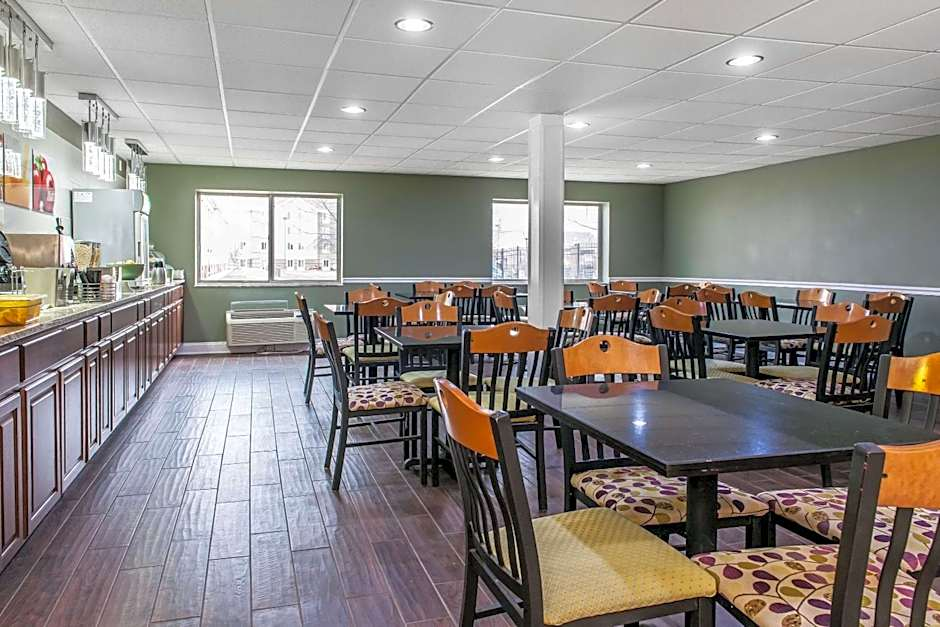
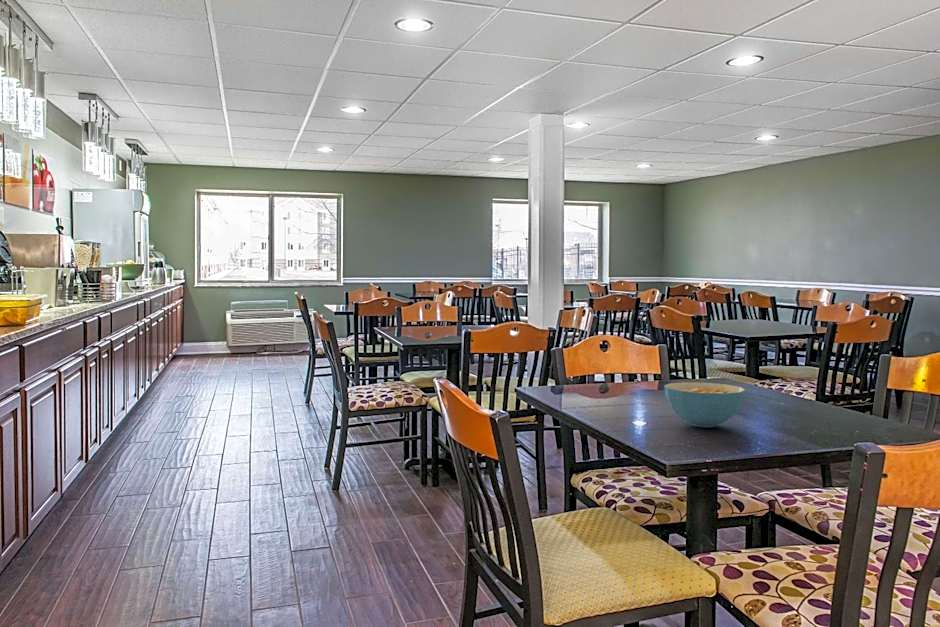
+ cereal bowl (703, 406)
